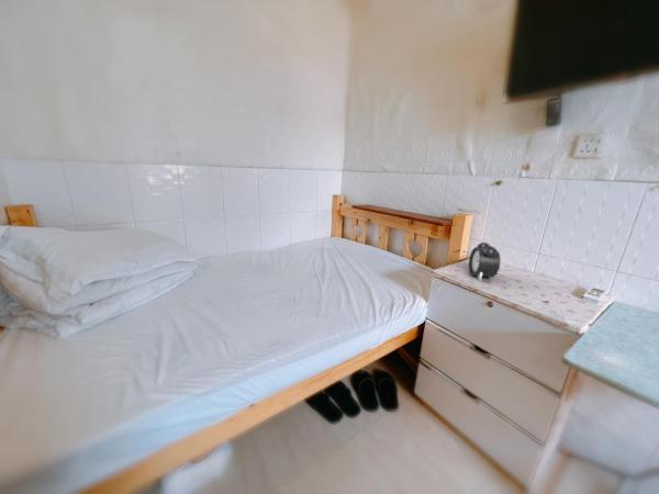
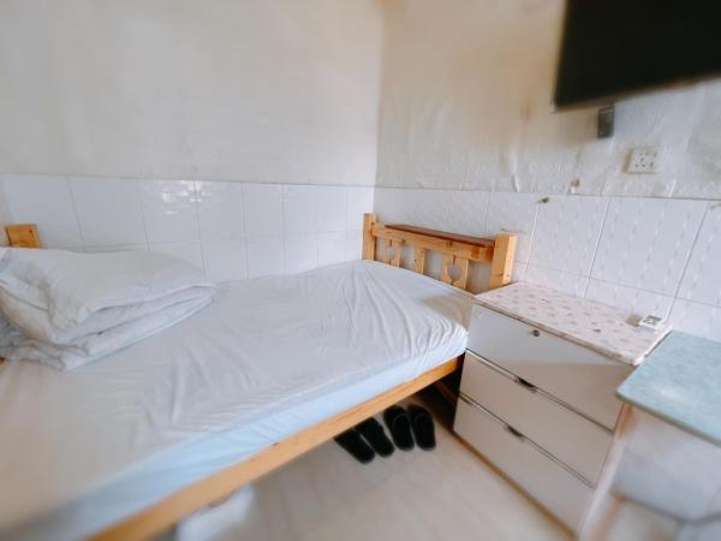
- alarm clock (483, 260)
